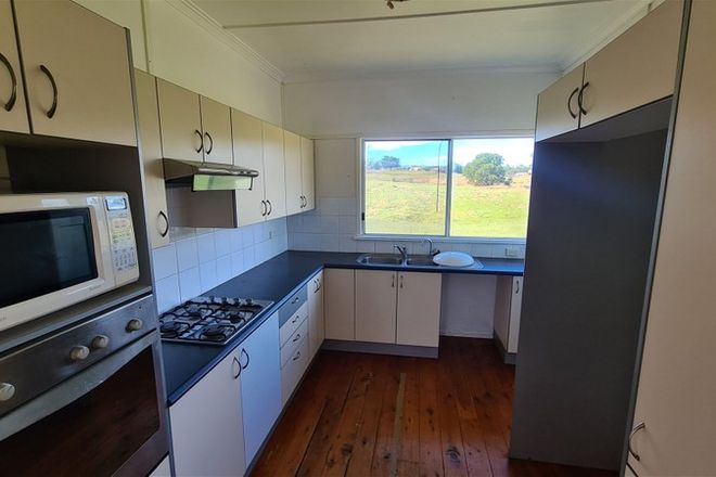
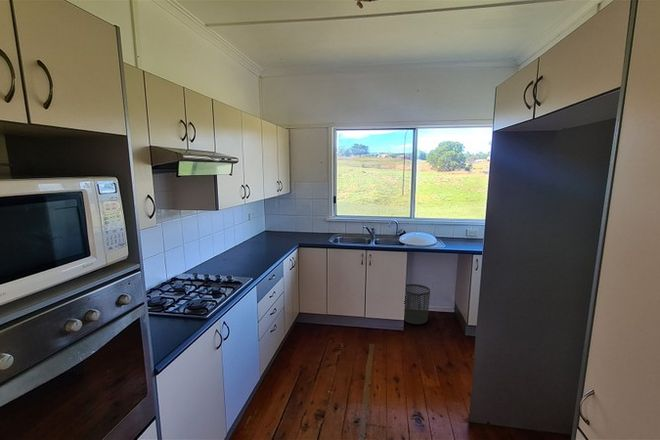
+ waste bin (415, 304)
